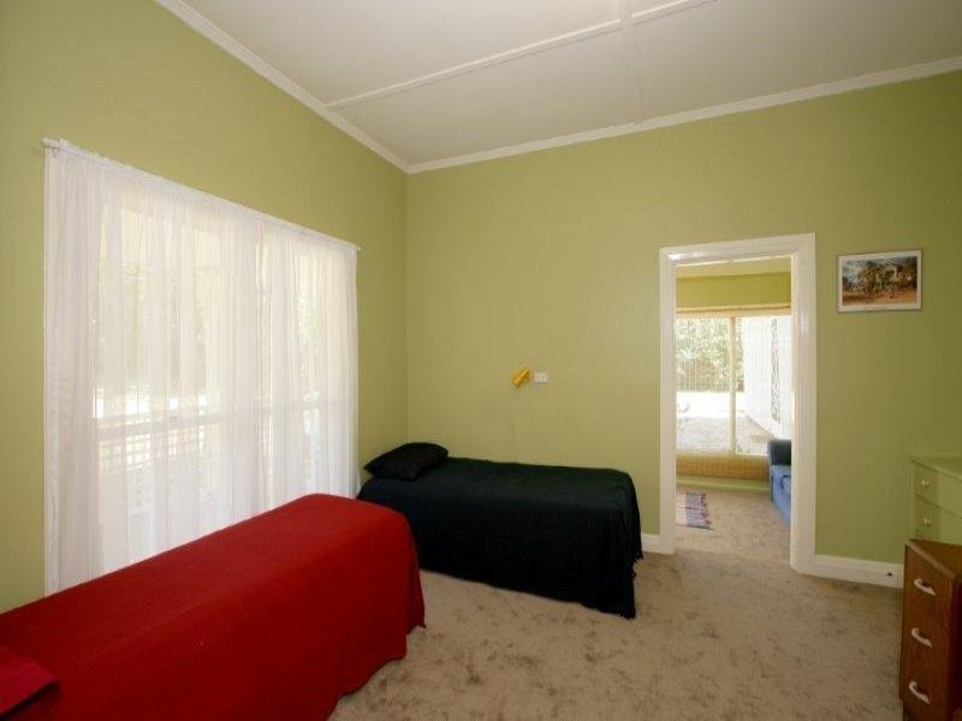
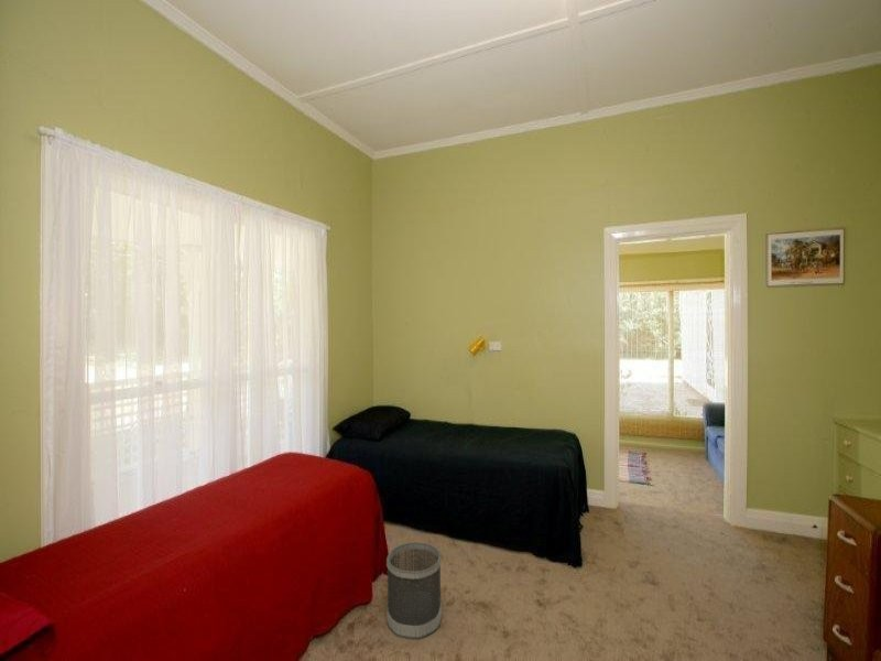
+ wastebasket (414, 587)
